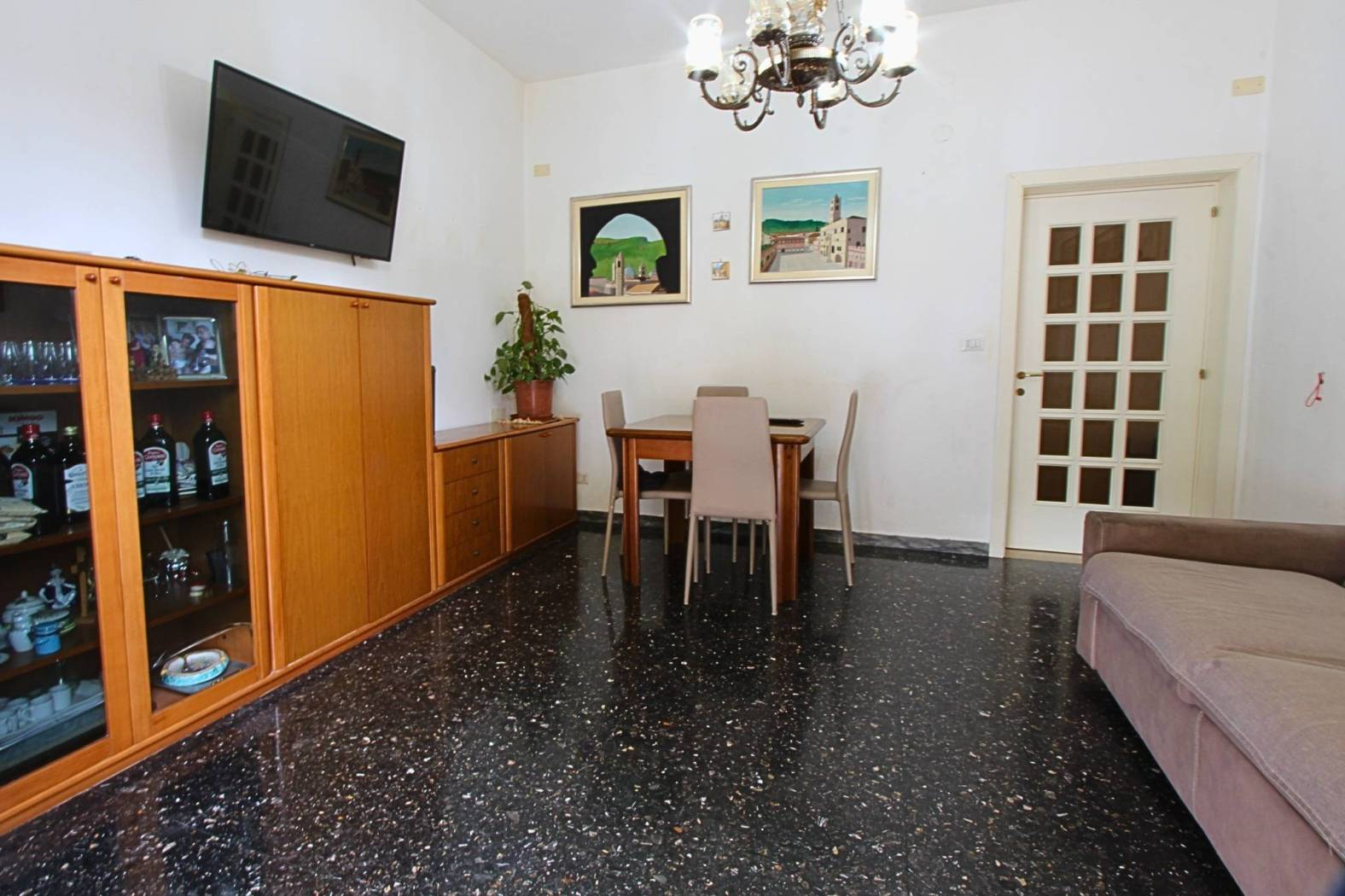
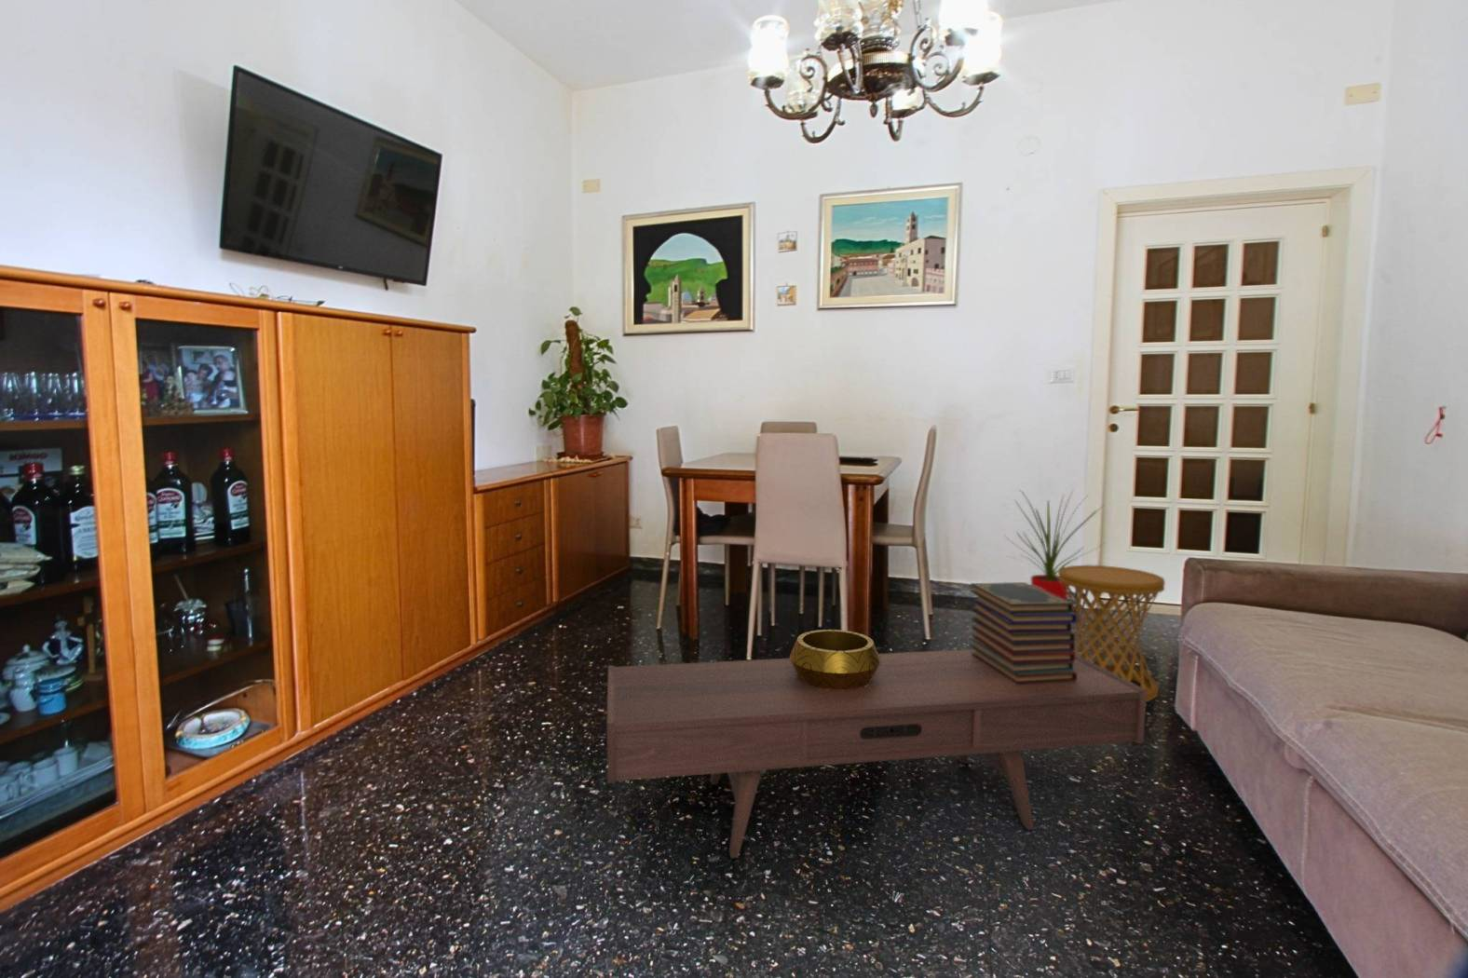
+ house plant (1050, 553)
+ book stack (1018, 628)
+ coffee table (864, 741)
+ decorative bowl (835, 657)
+ side table (1107, 631)
